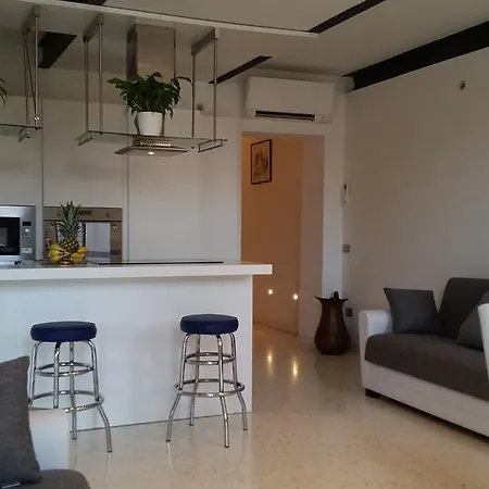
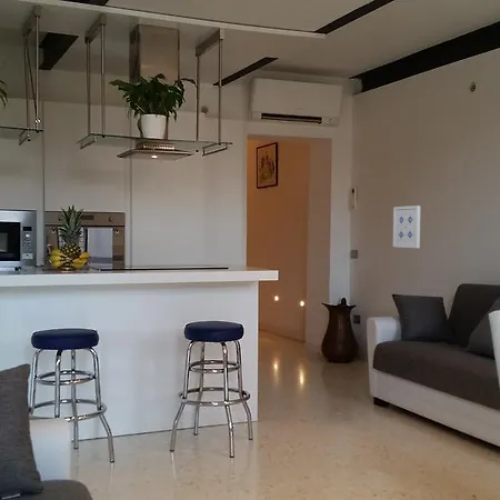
+ wall art (406, 227)
